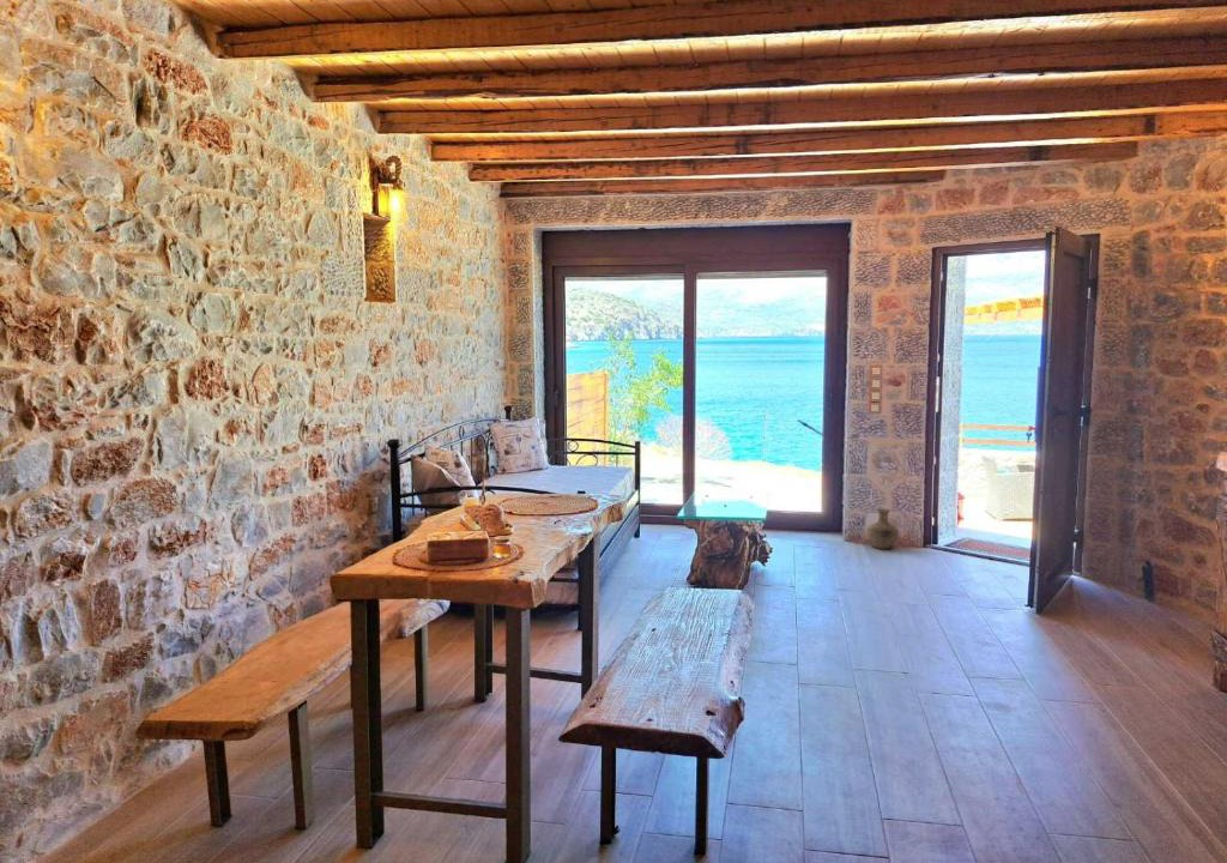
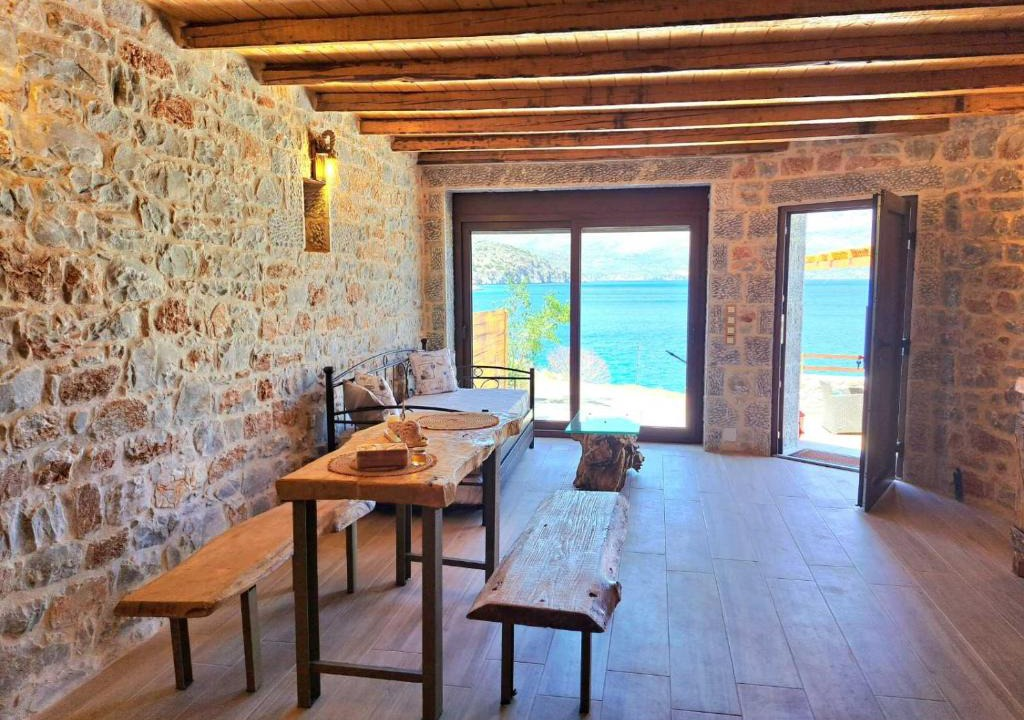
- vase (882, 527)
